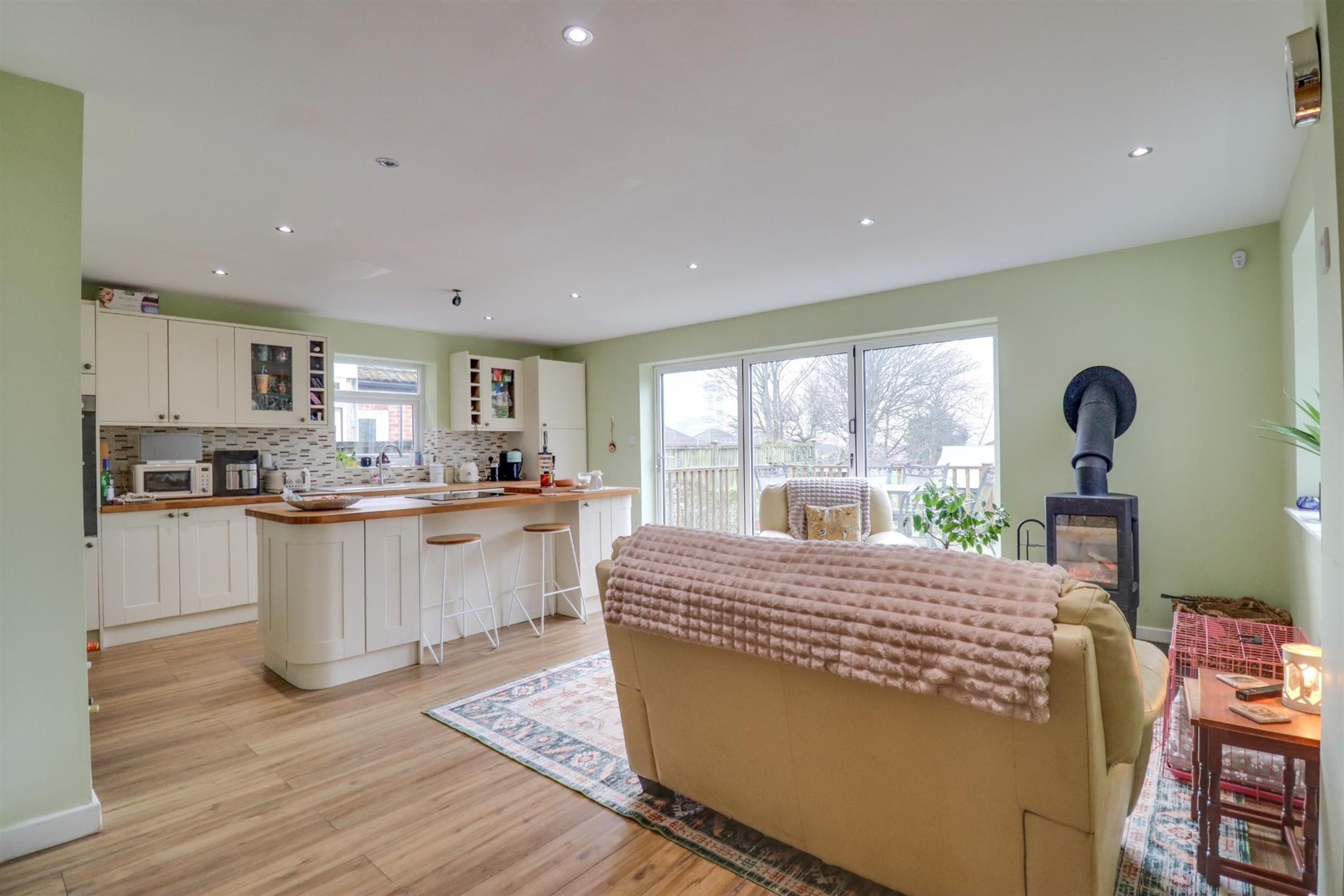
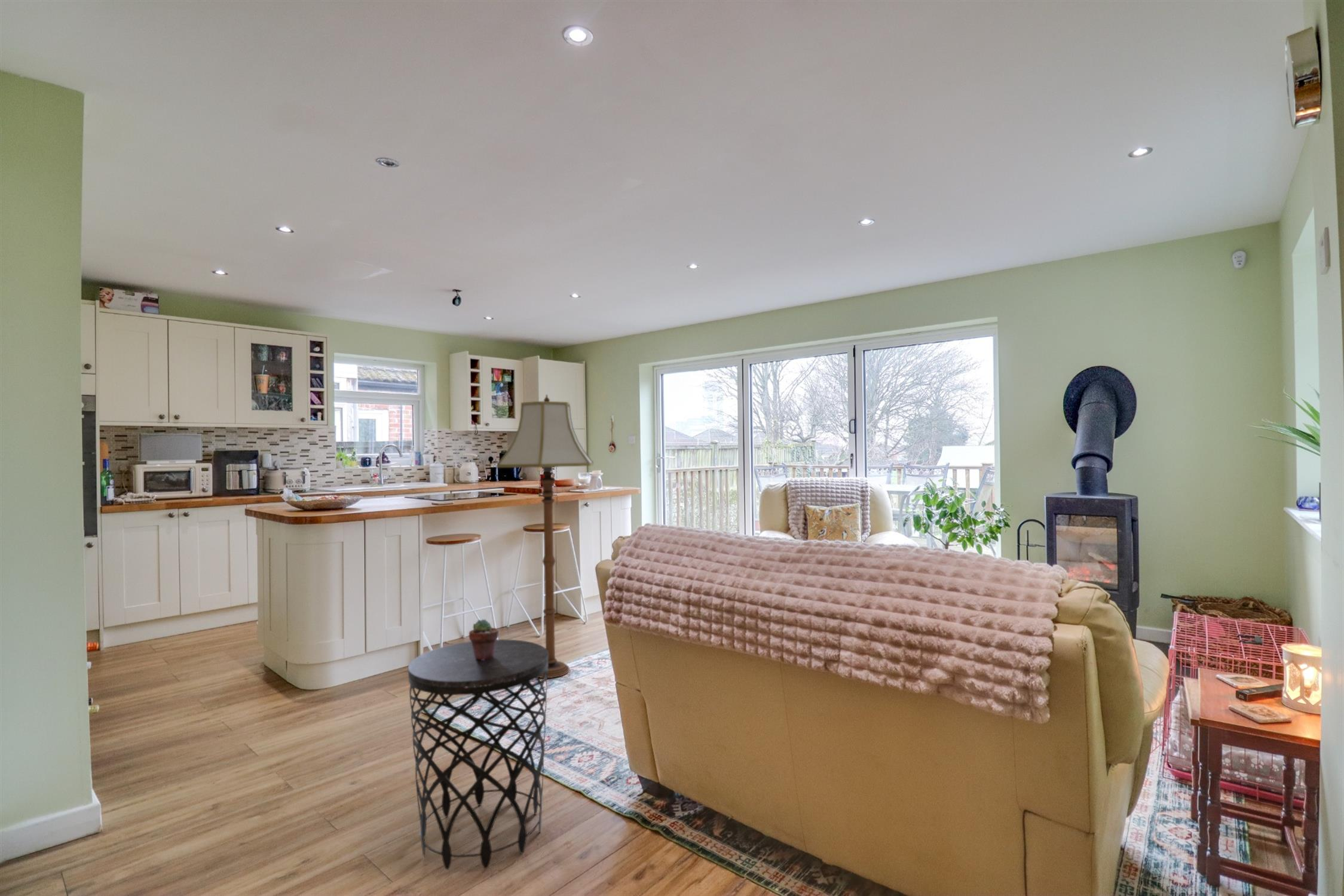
+ potted succulent (483, 637)
+ floor lamp (548, 532)
+ side table (481, 746)
